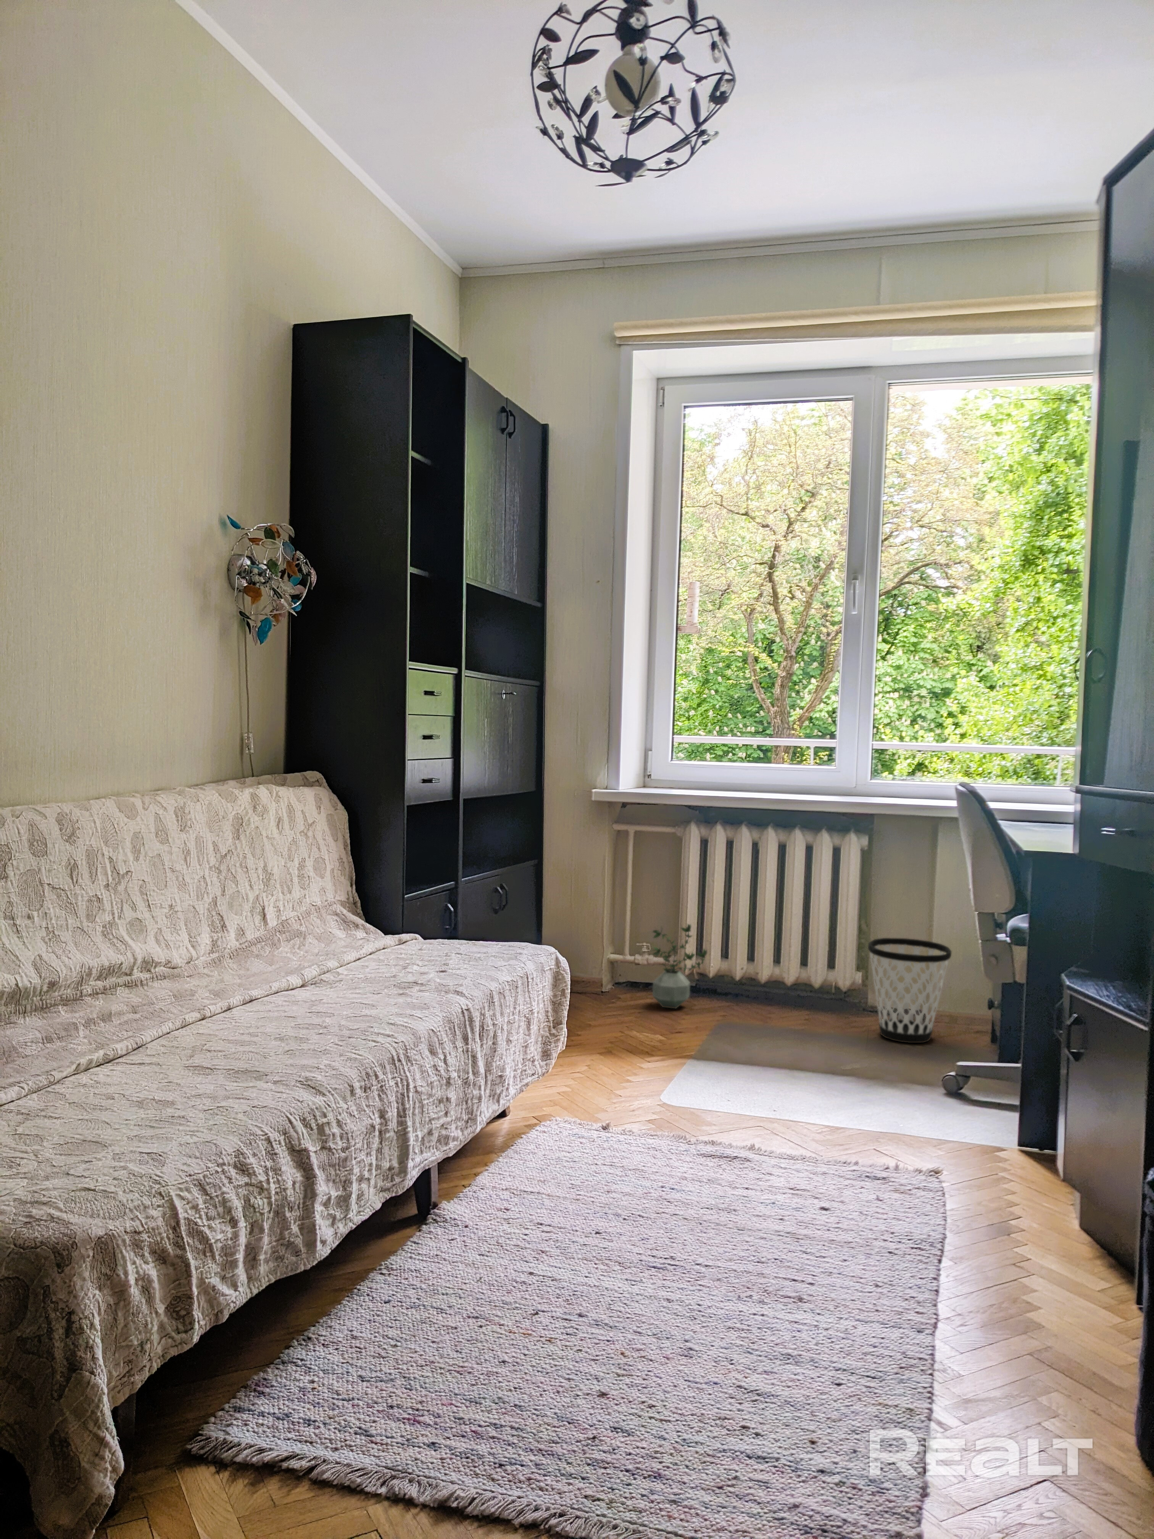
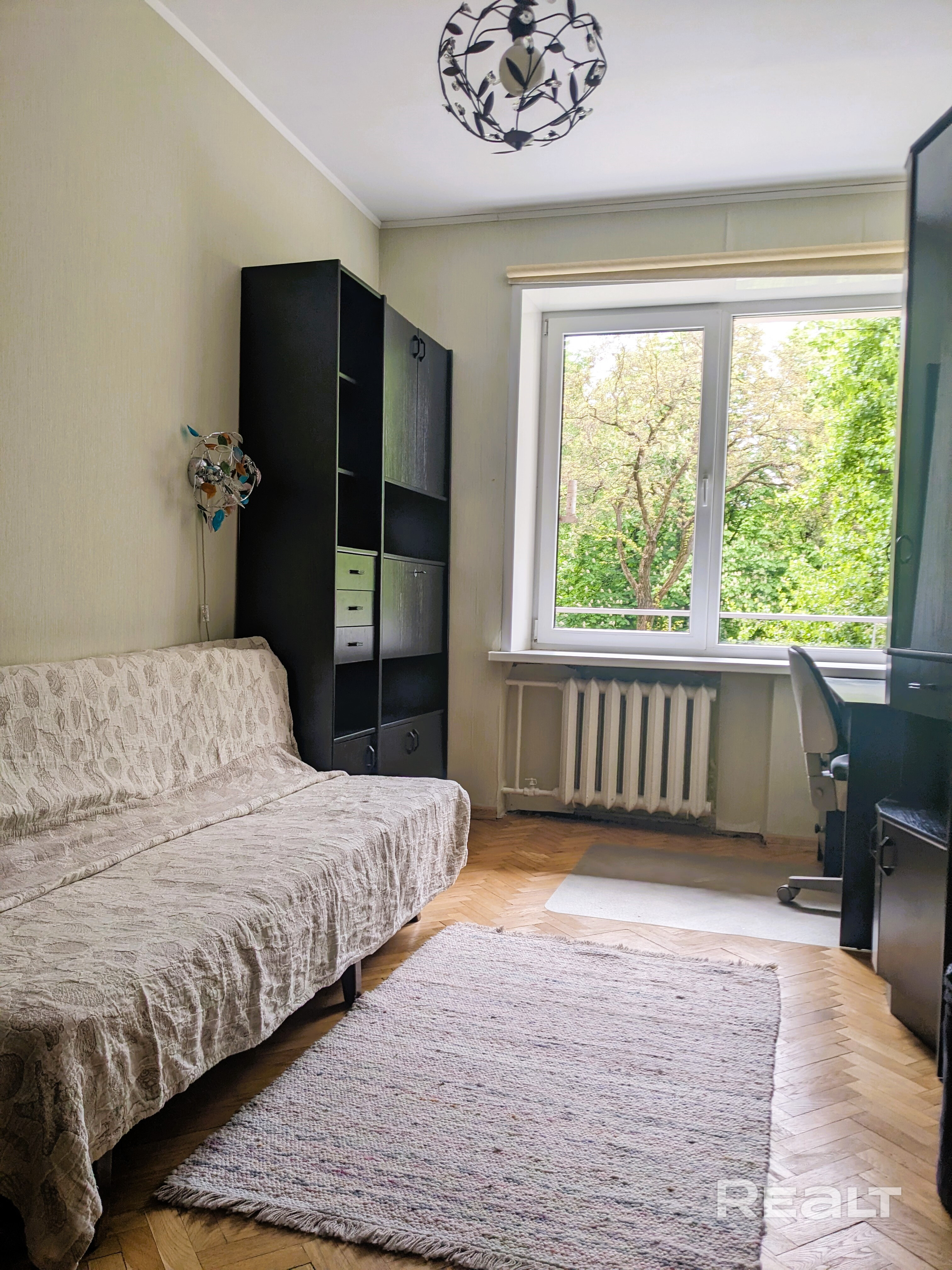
- potted plant (678, 965)
- wastebasket (906, 992)
